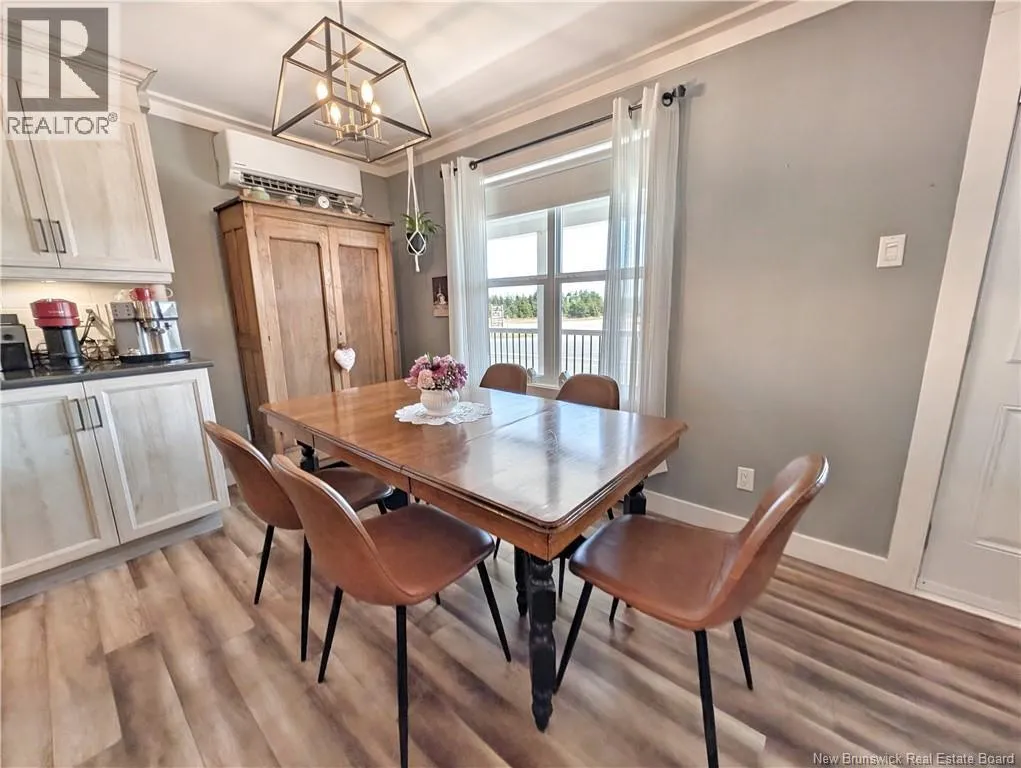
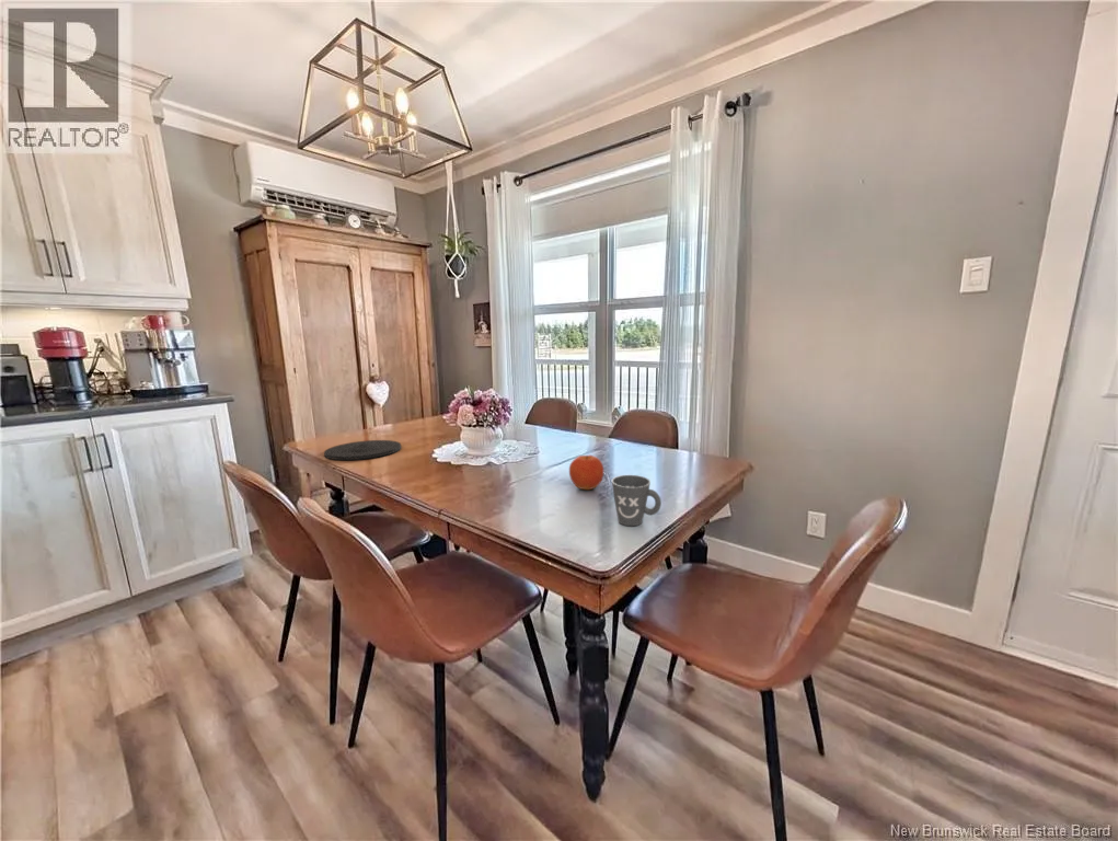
+ plate (364, 447)
+ mug (635, 502)
+ fruit (586, 472)
